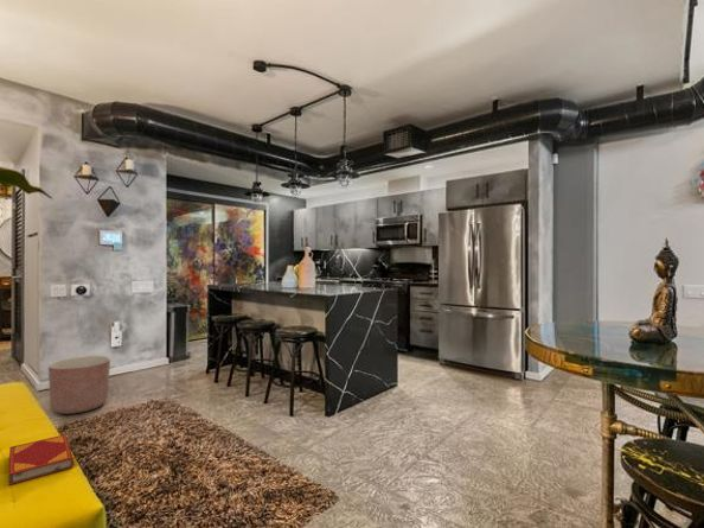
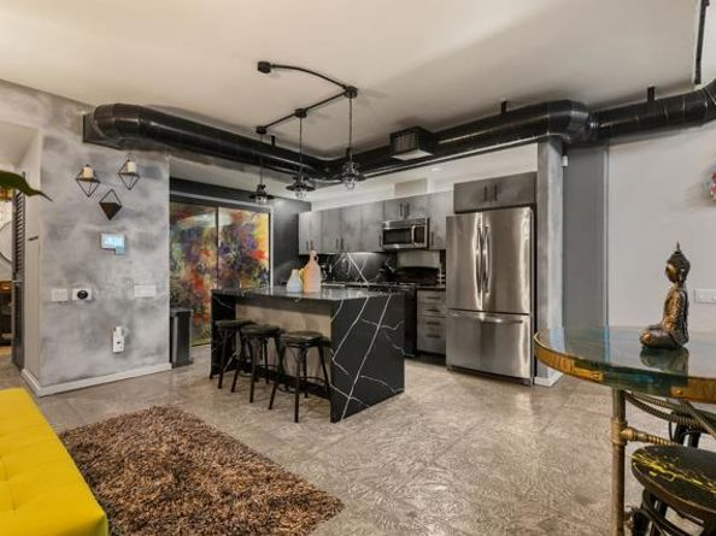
- hardback book (40, 457)
- planter (79, 384)
